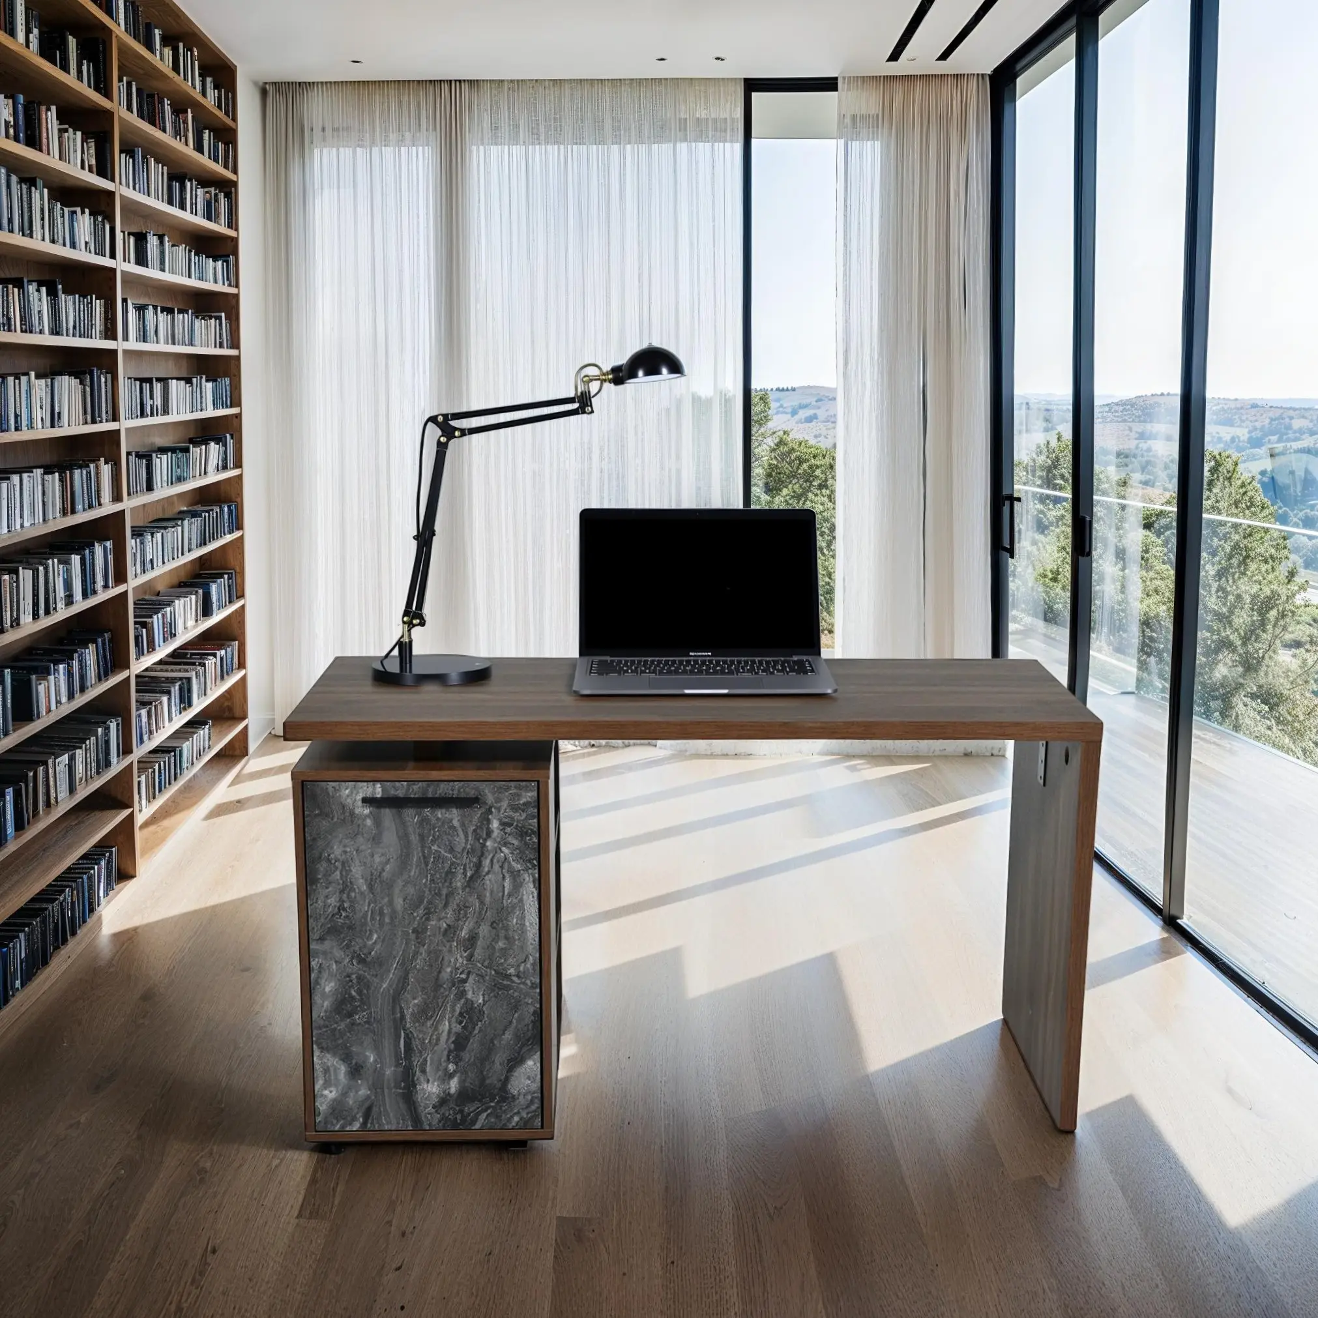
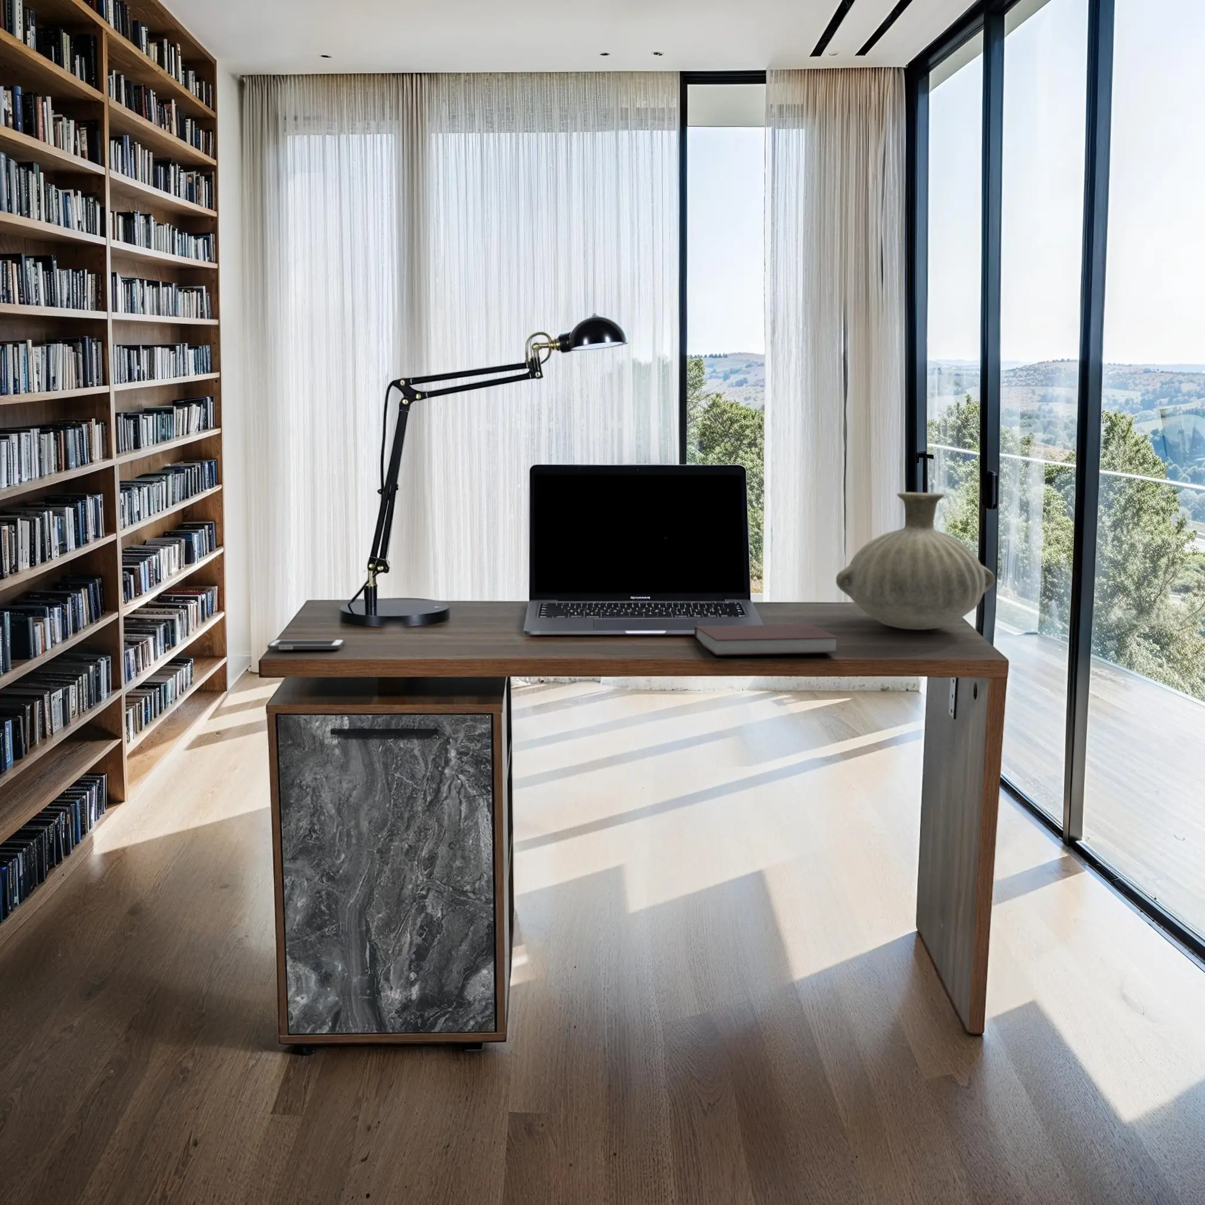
+ notebook (764, 639)
+ vase (916, 561)
+ cell phone (307, 644)
